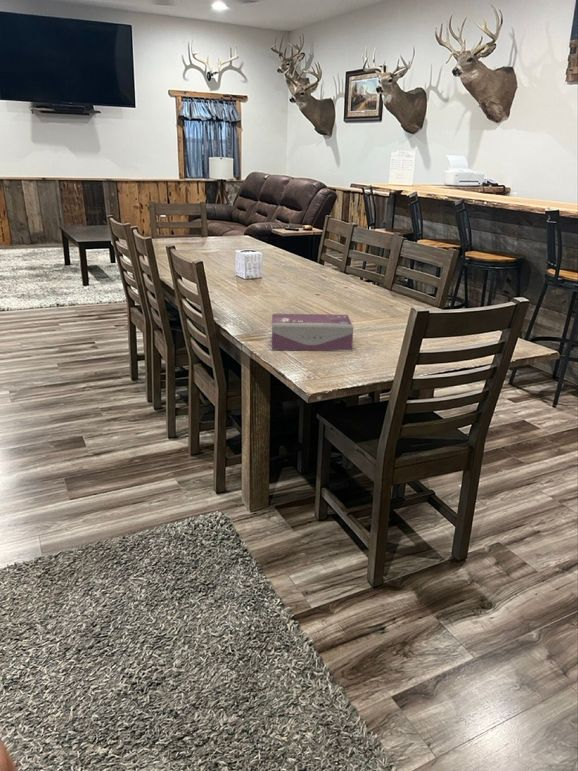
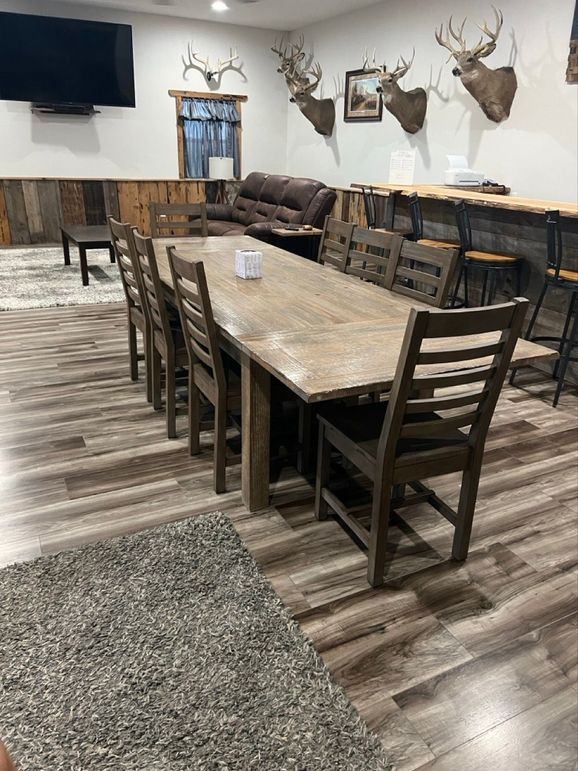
- tissue box (311, 330)
